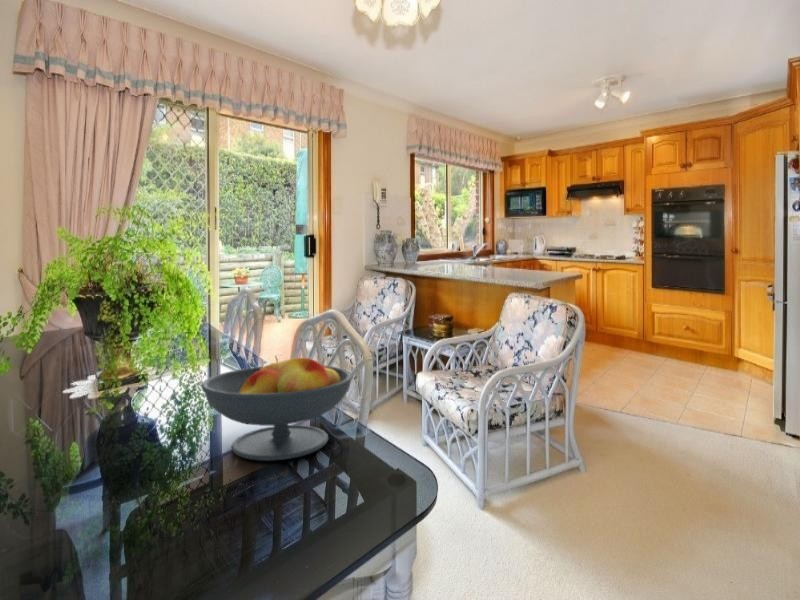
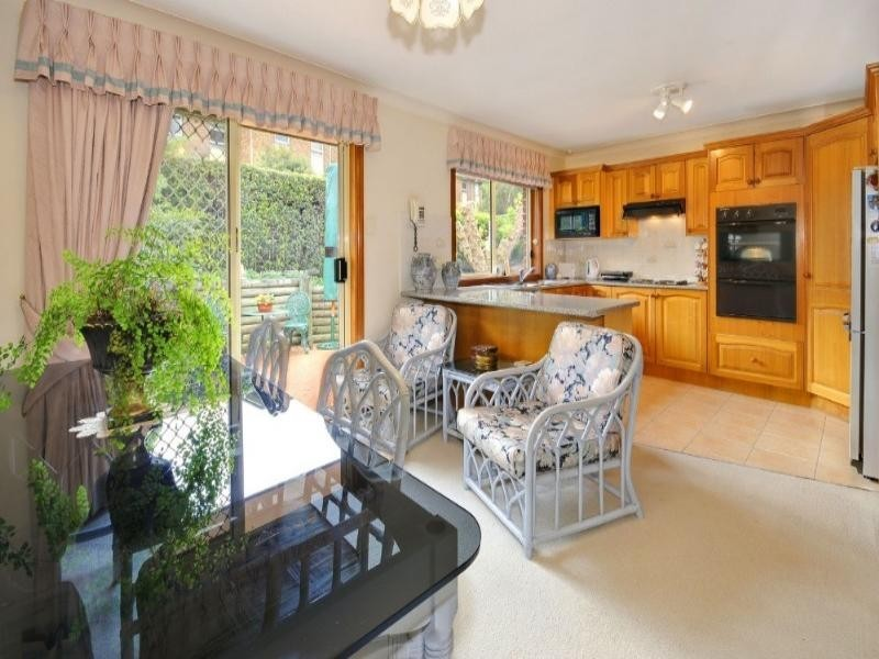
- fruit bowl (280, 398)
